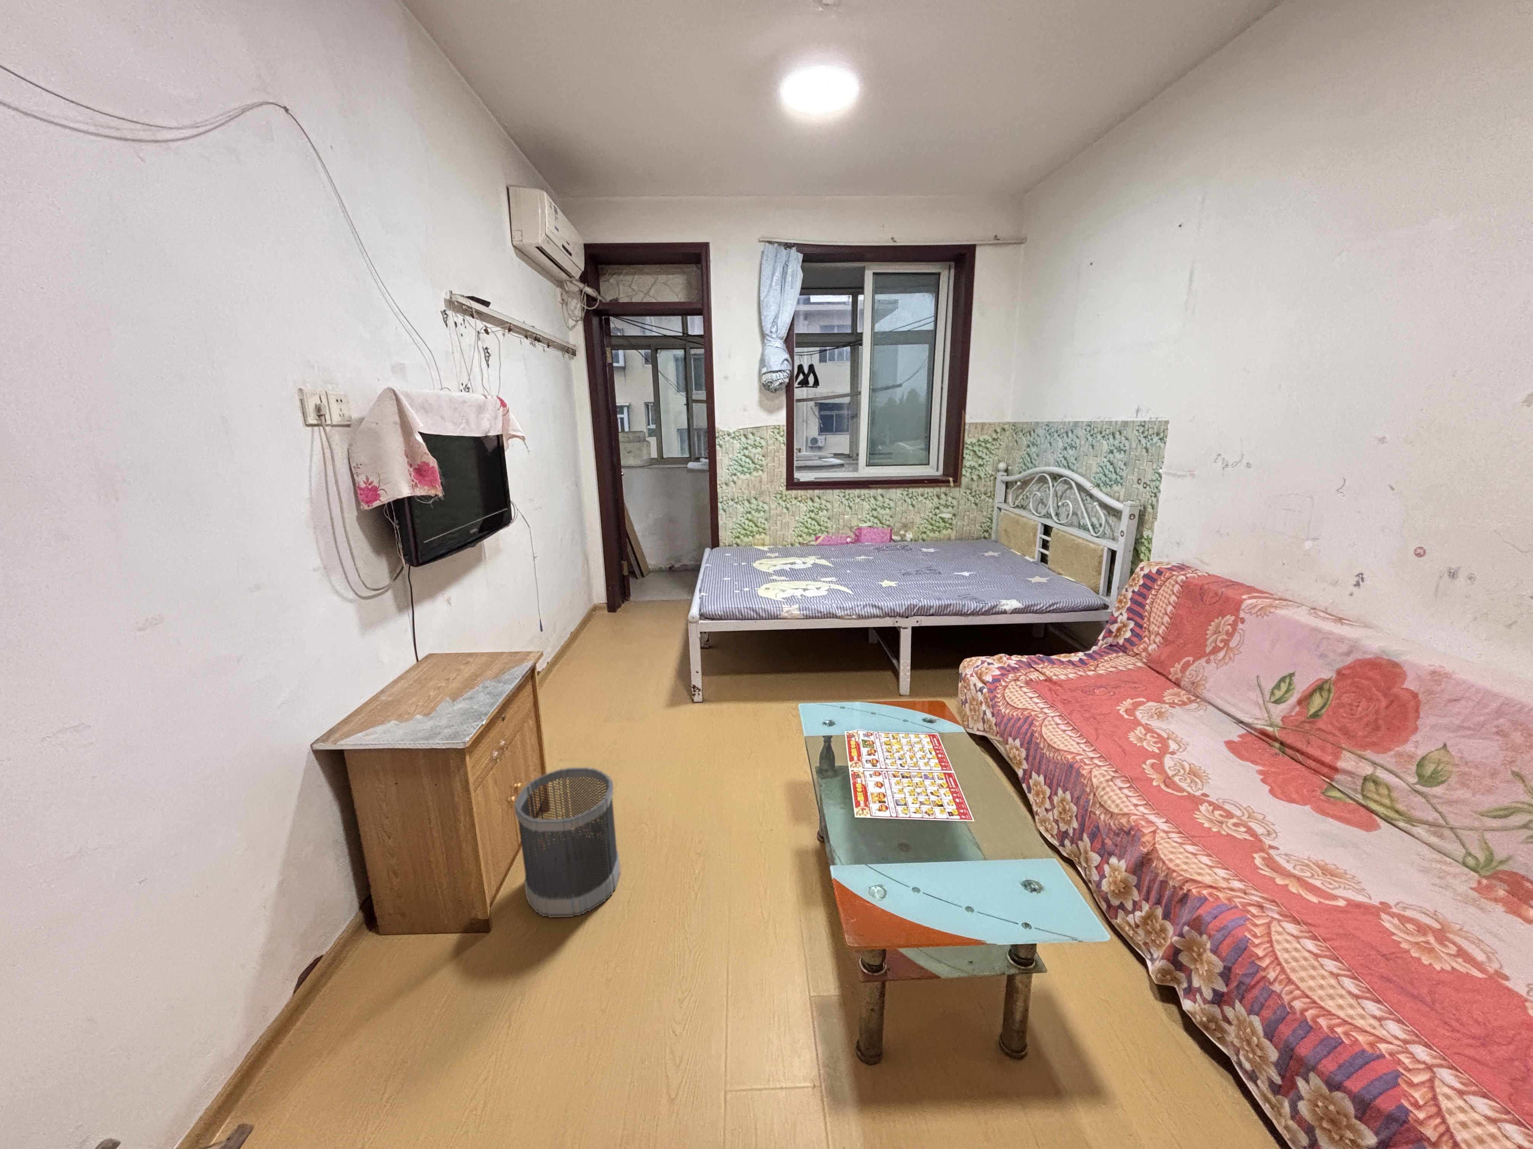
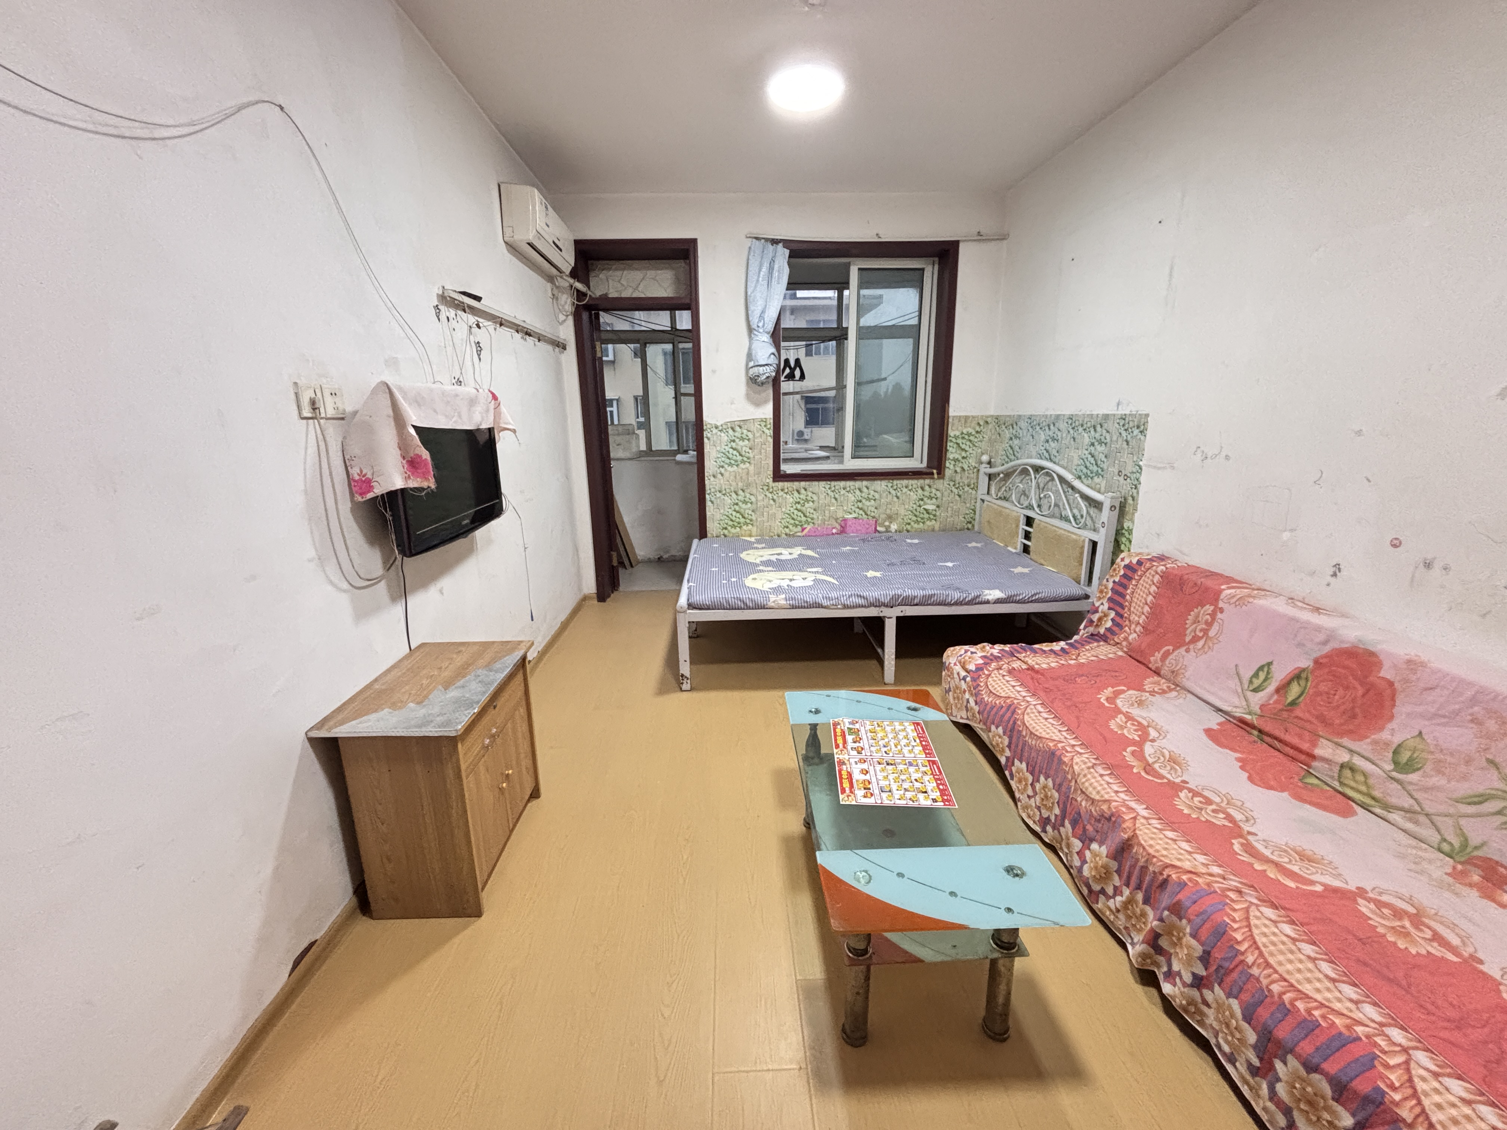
- wastebasket (570, 839)
